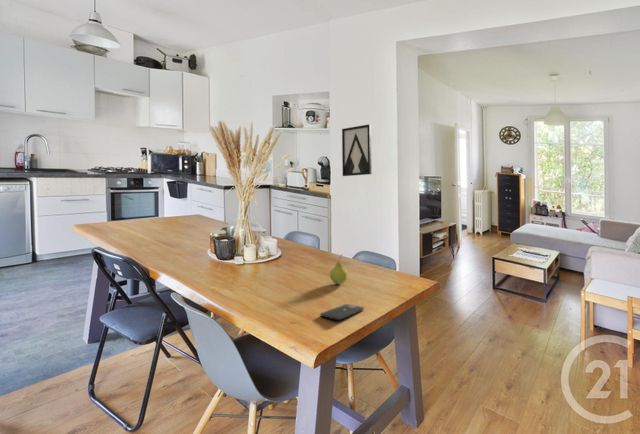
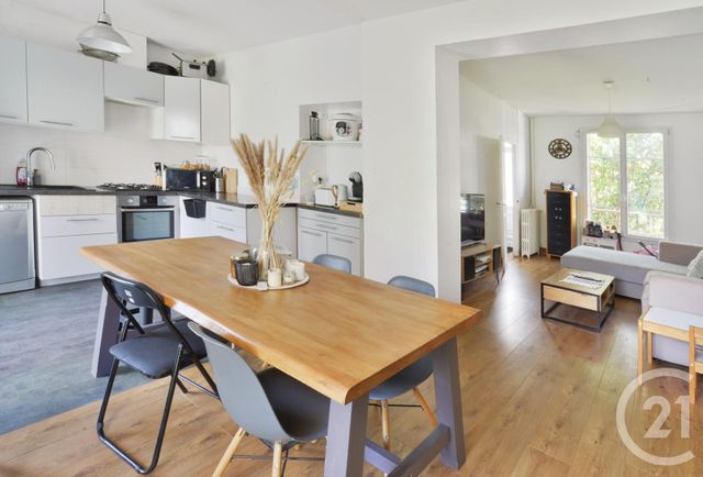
- smartphone (342, 311)
- wall art (356, 151)
- fruit (338, 269)
